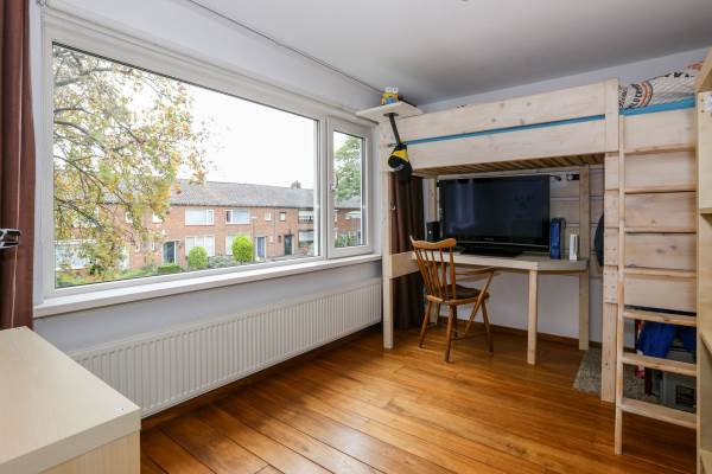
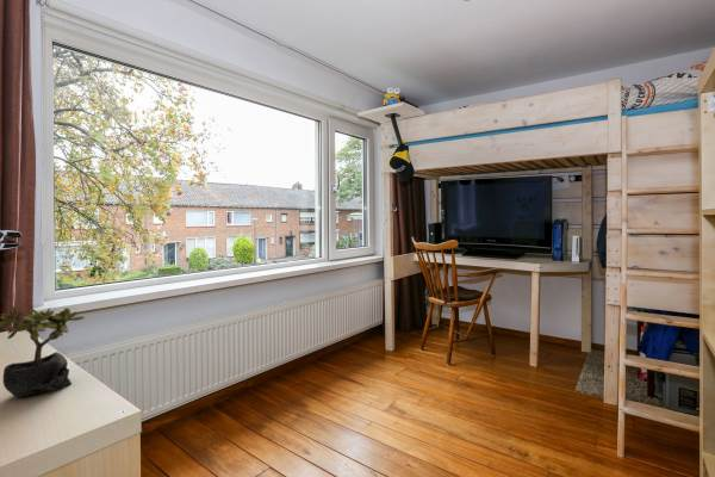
+ succulent plant (41, 347)
